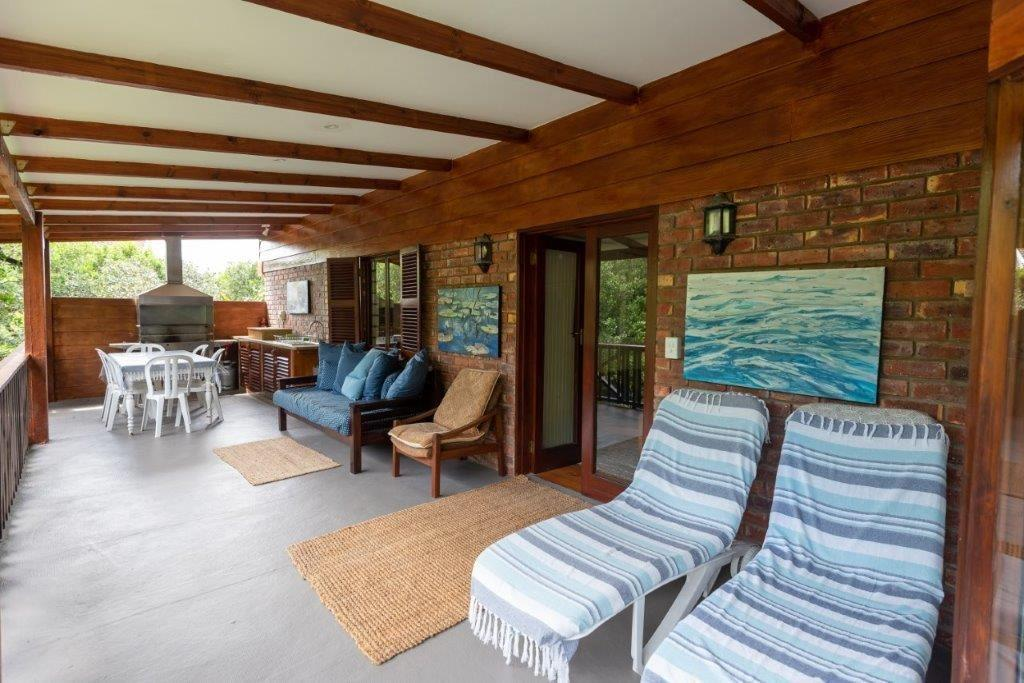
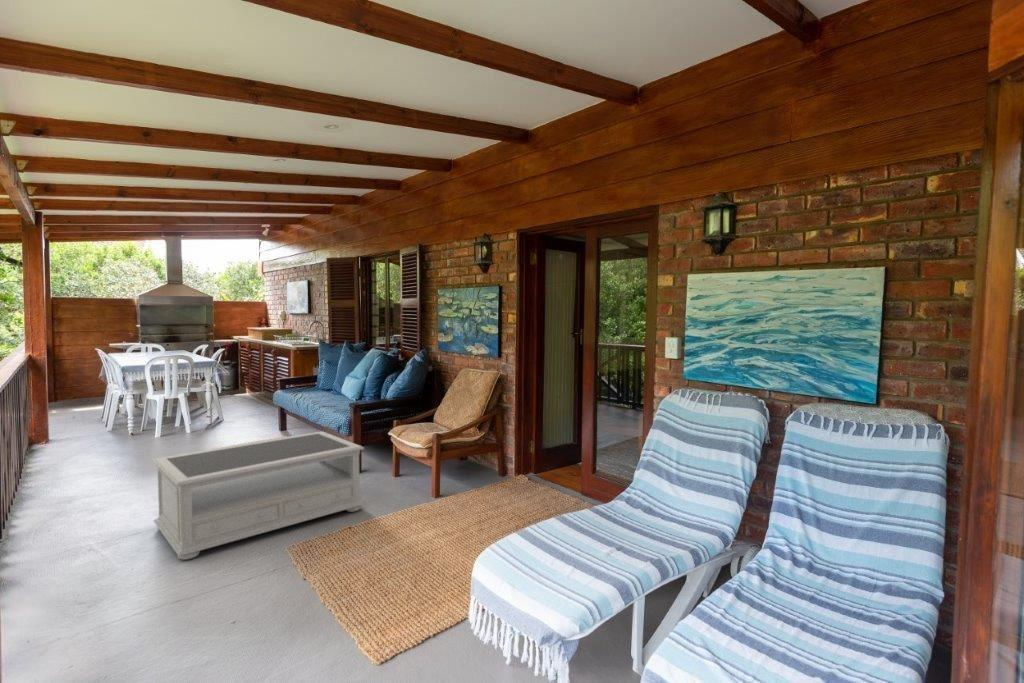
+ coffee table (263, 485)
